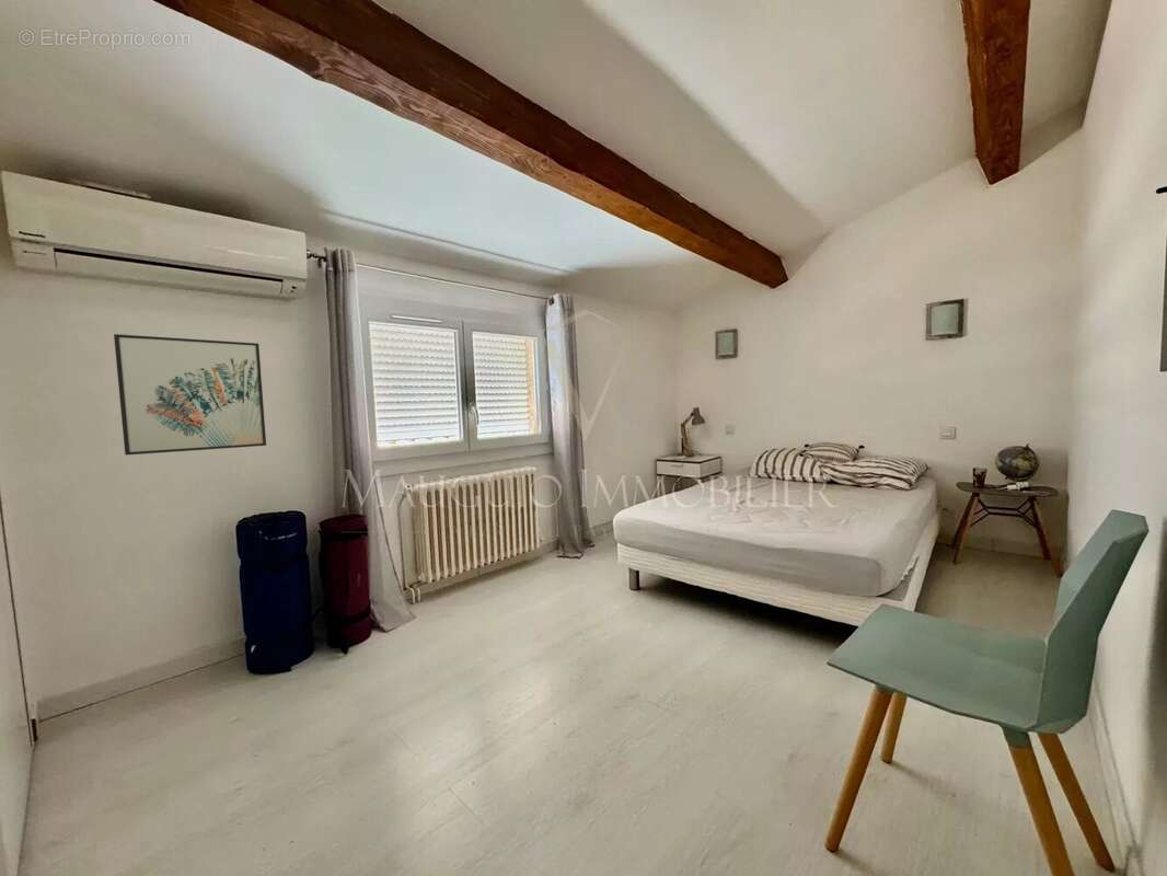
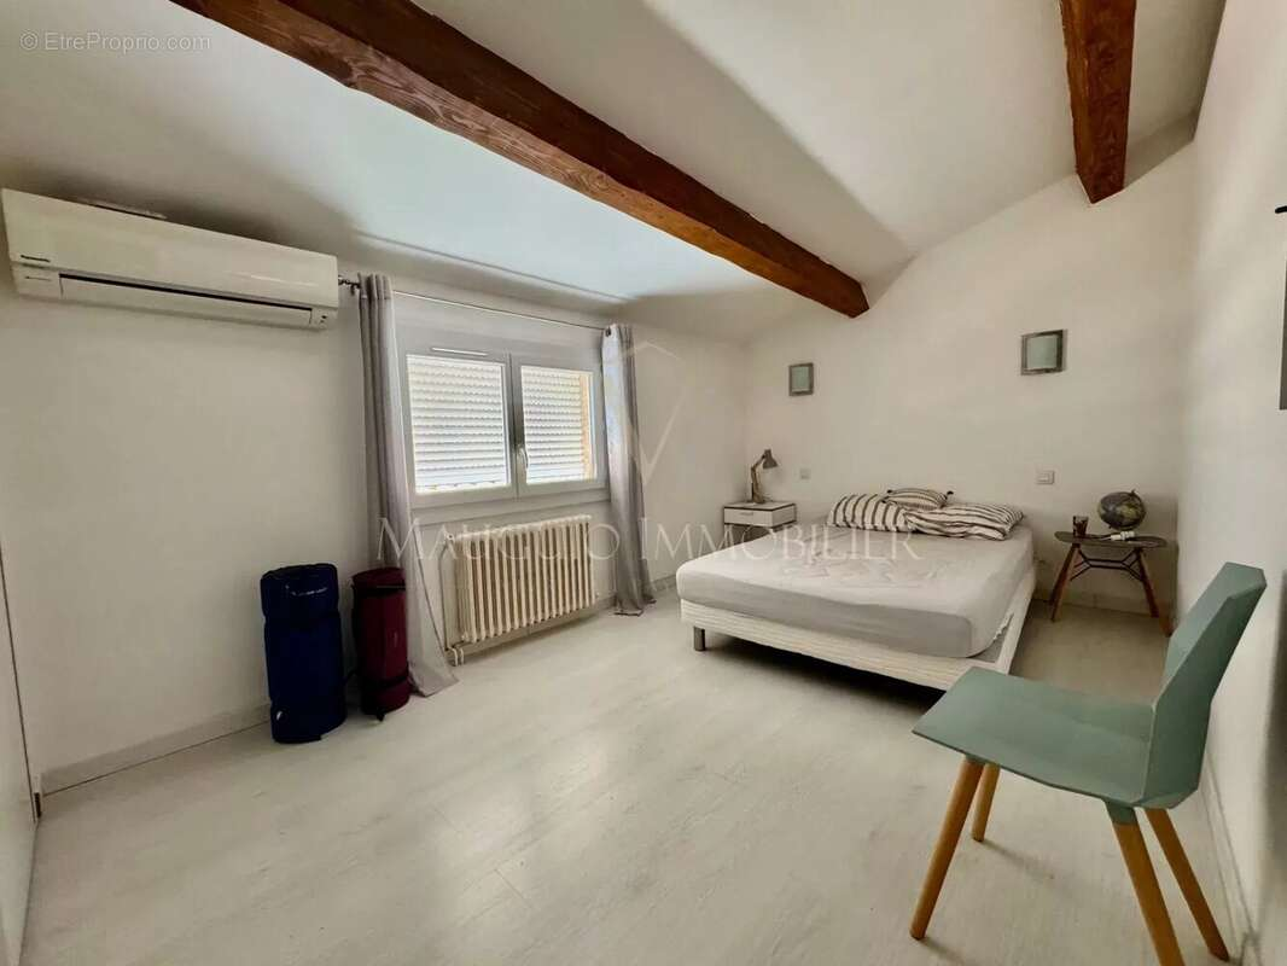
- wall art (196, 394)
